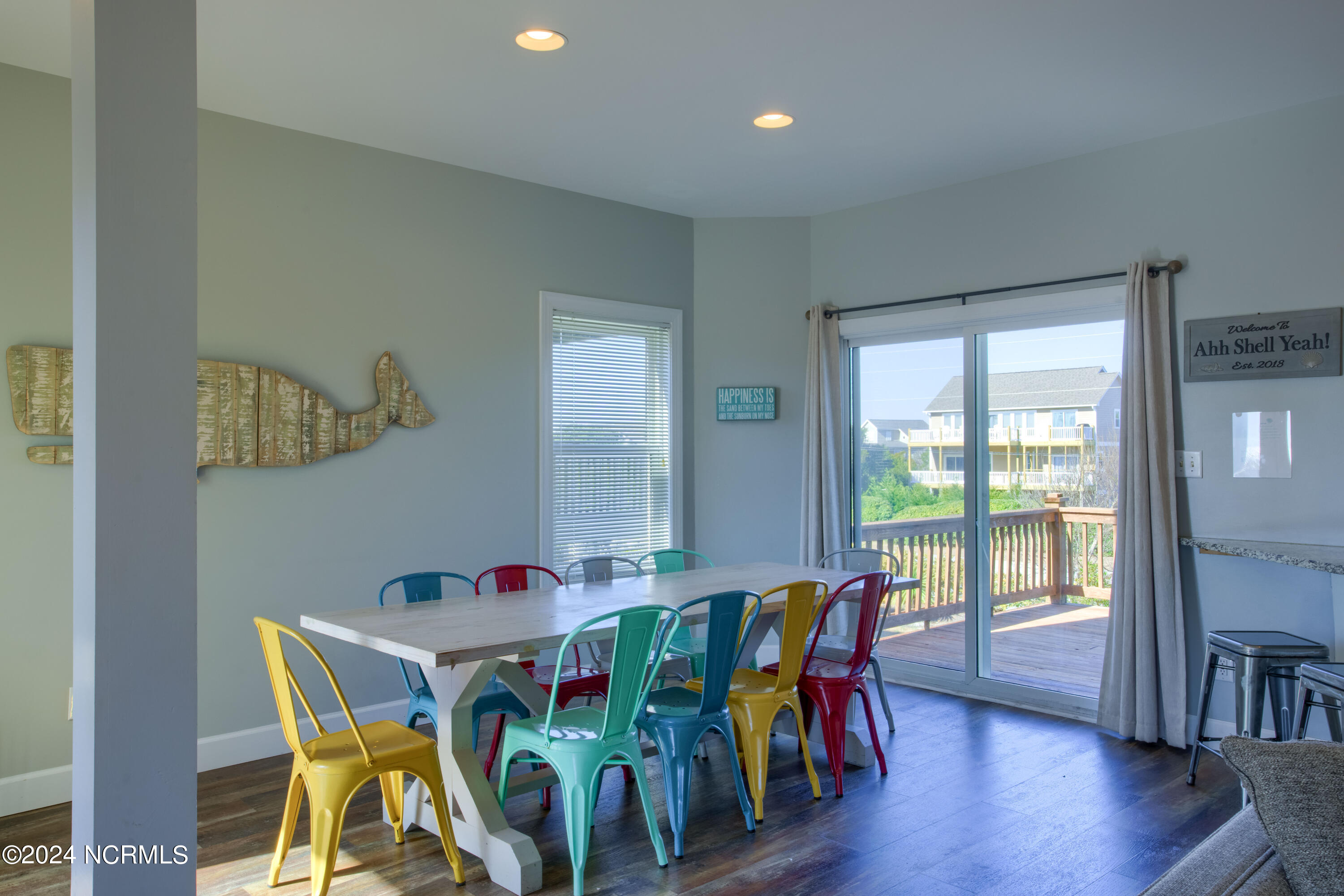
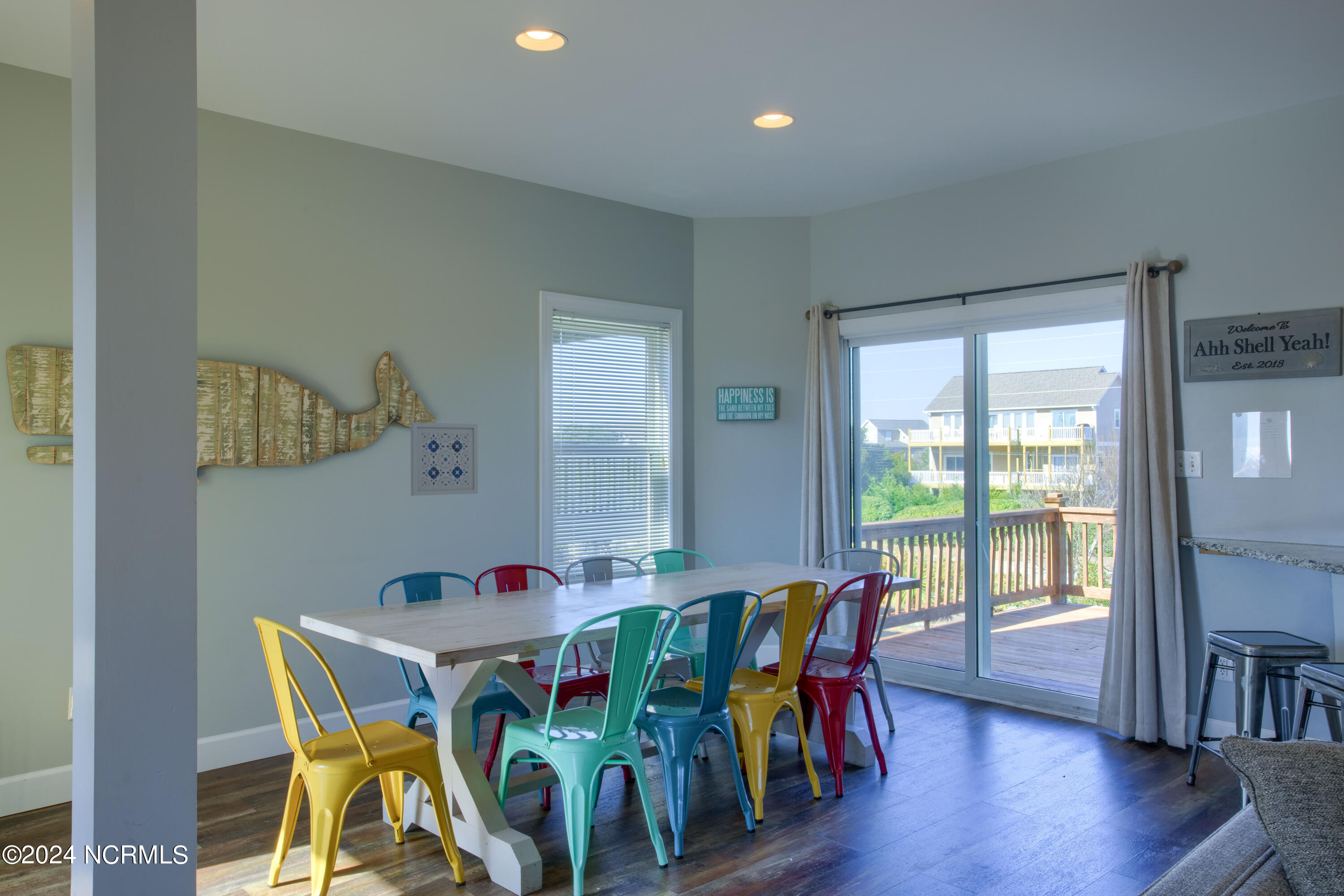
+ wall art (445, 459)
